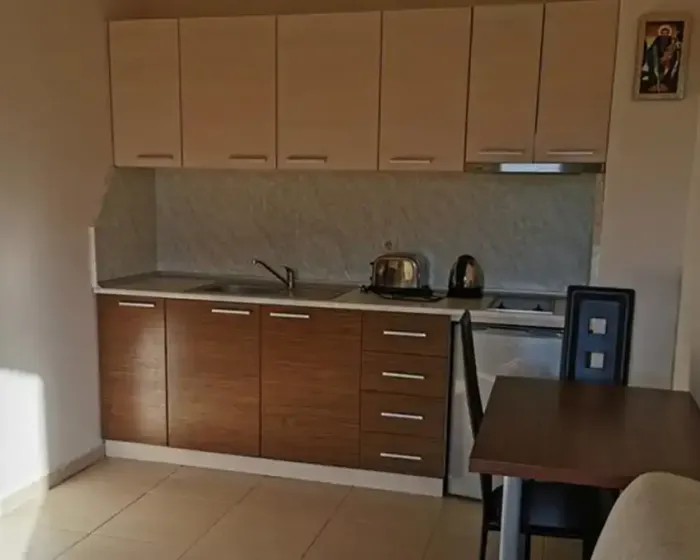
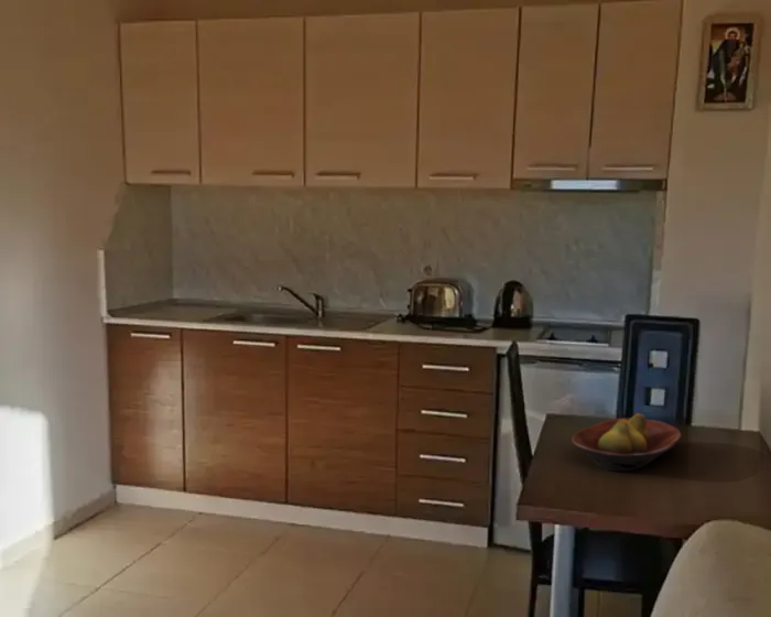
+ fruit bowl (627, 437)
